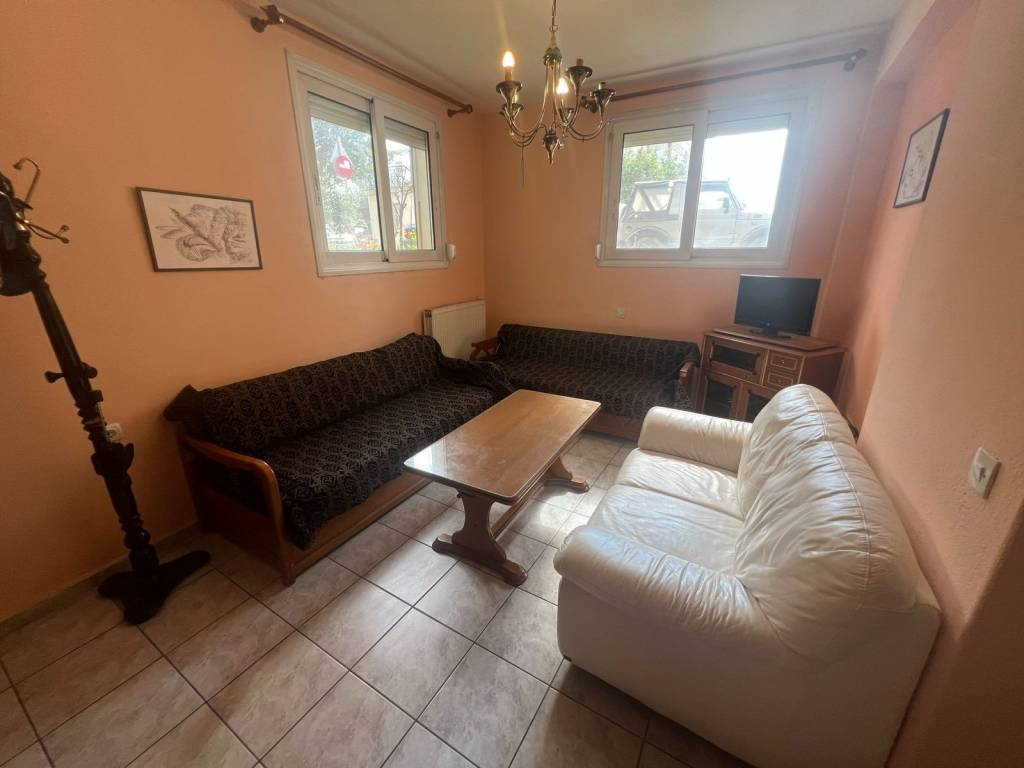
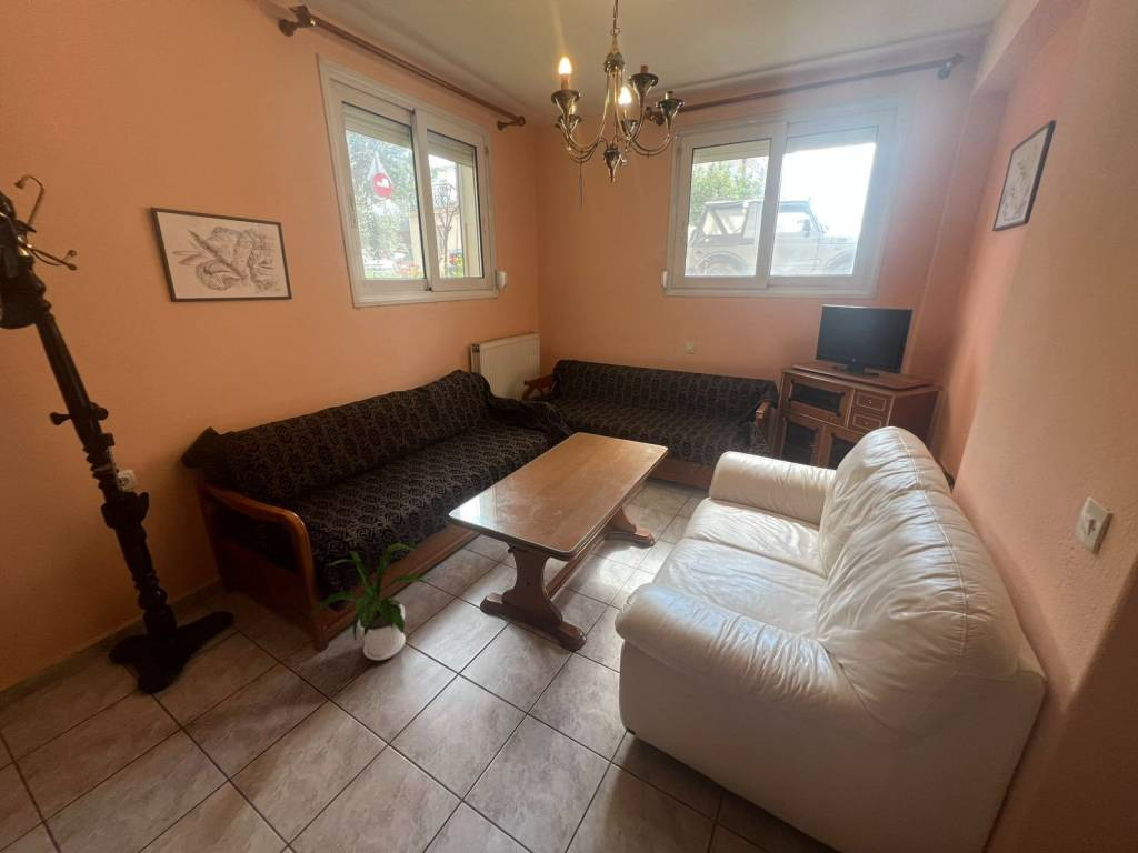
+ house plant (376, 600)
